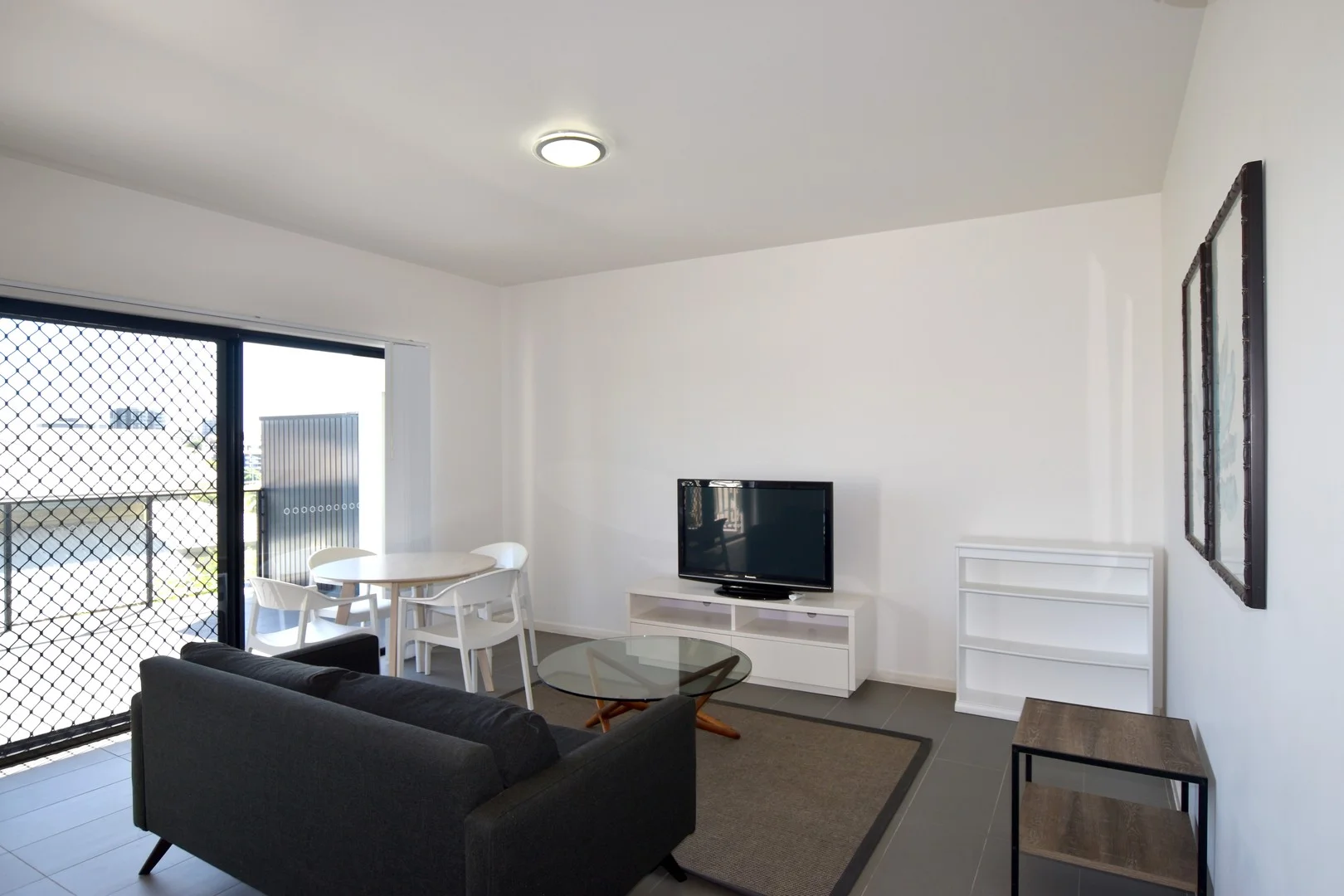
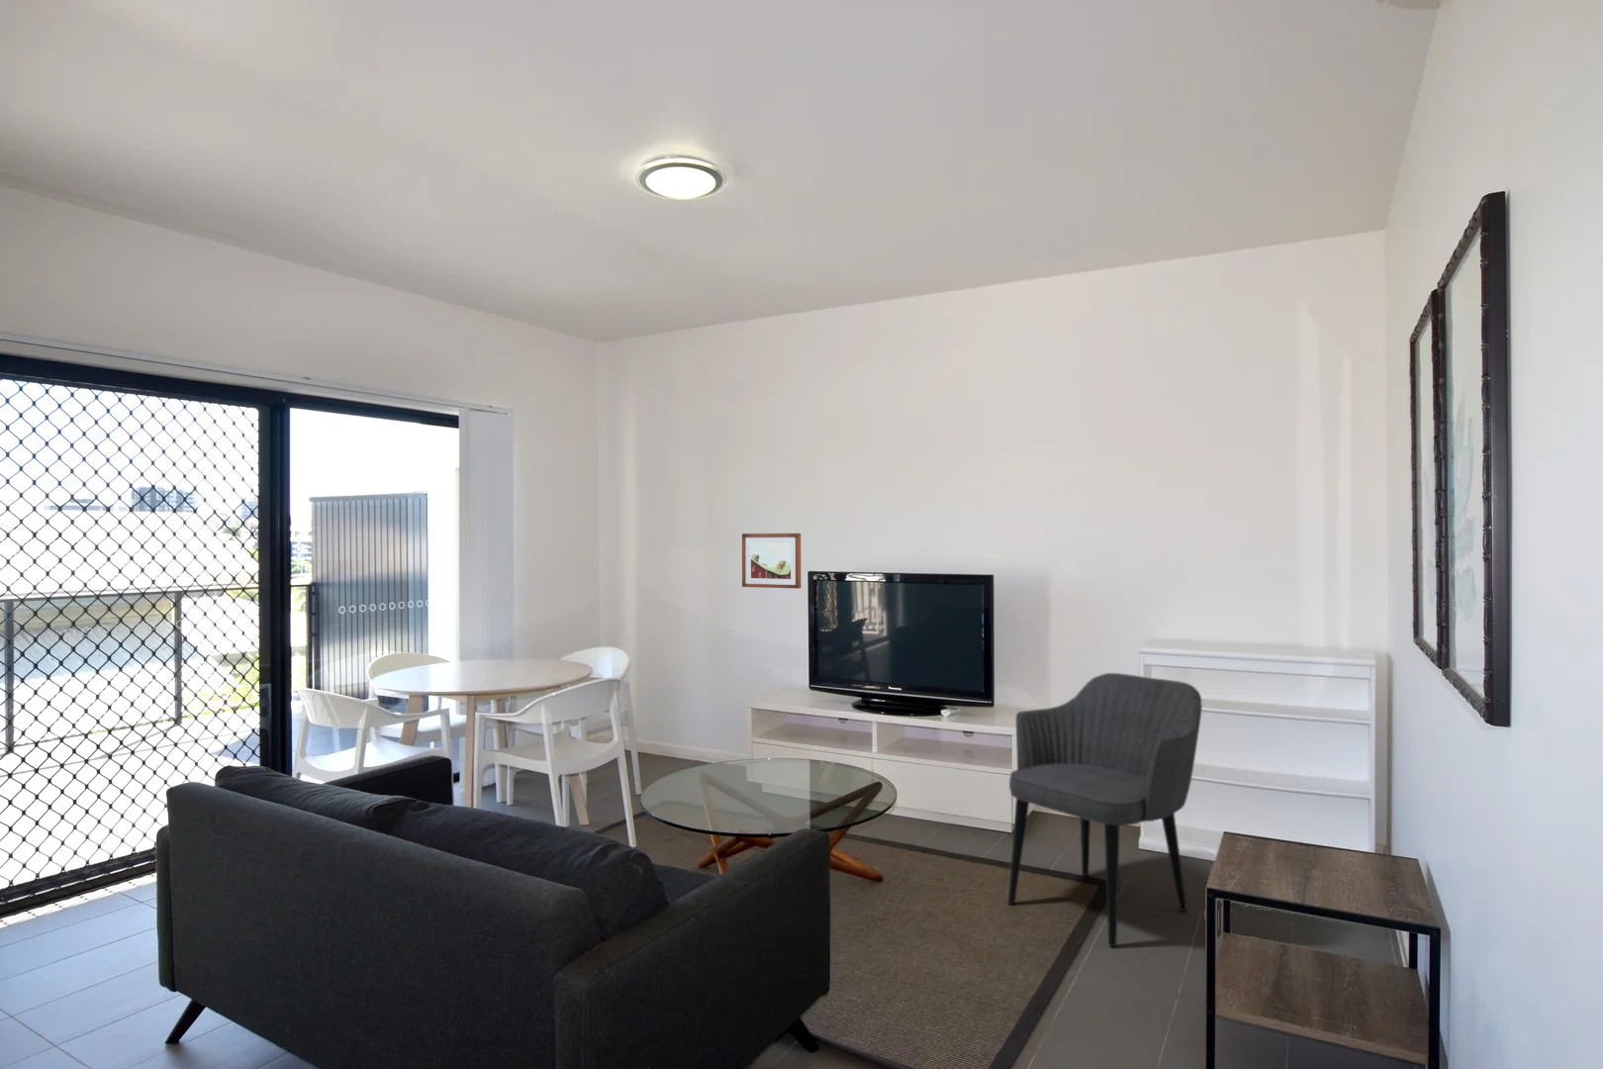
+ wall art (770, 561)
+ armchair (1103, 793)
